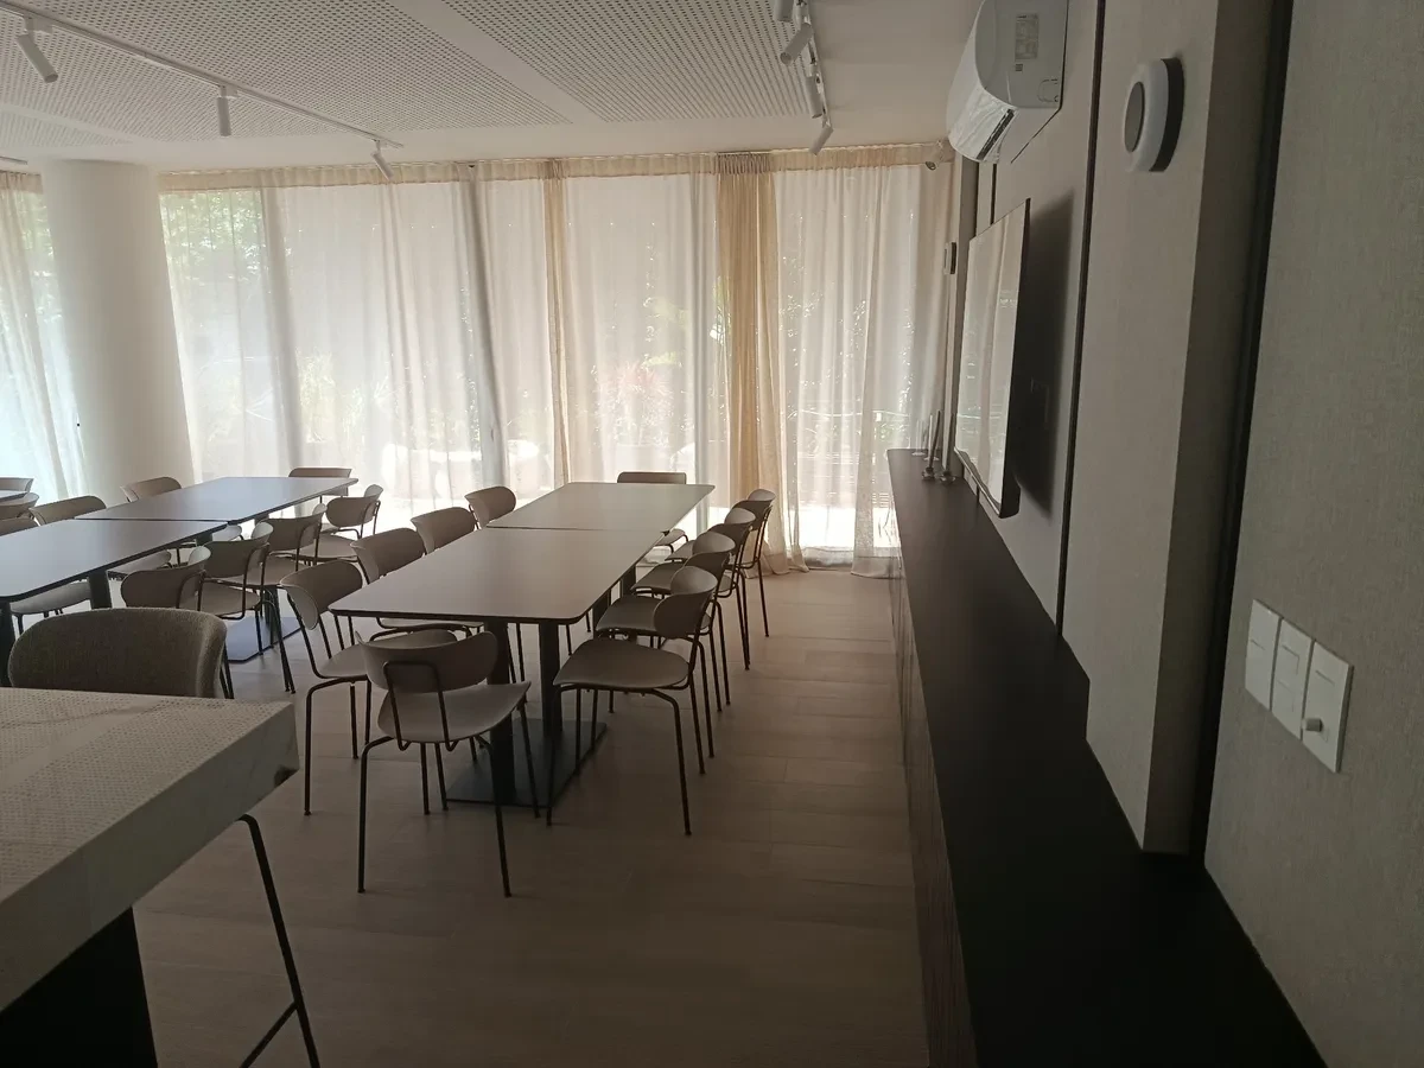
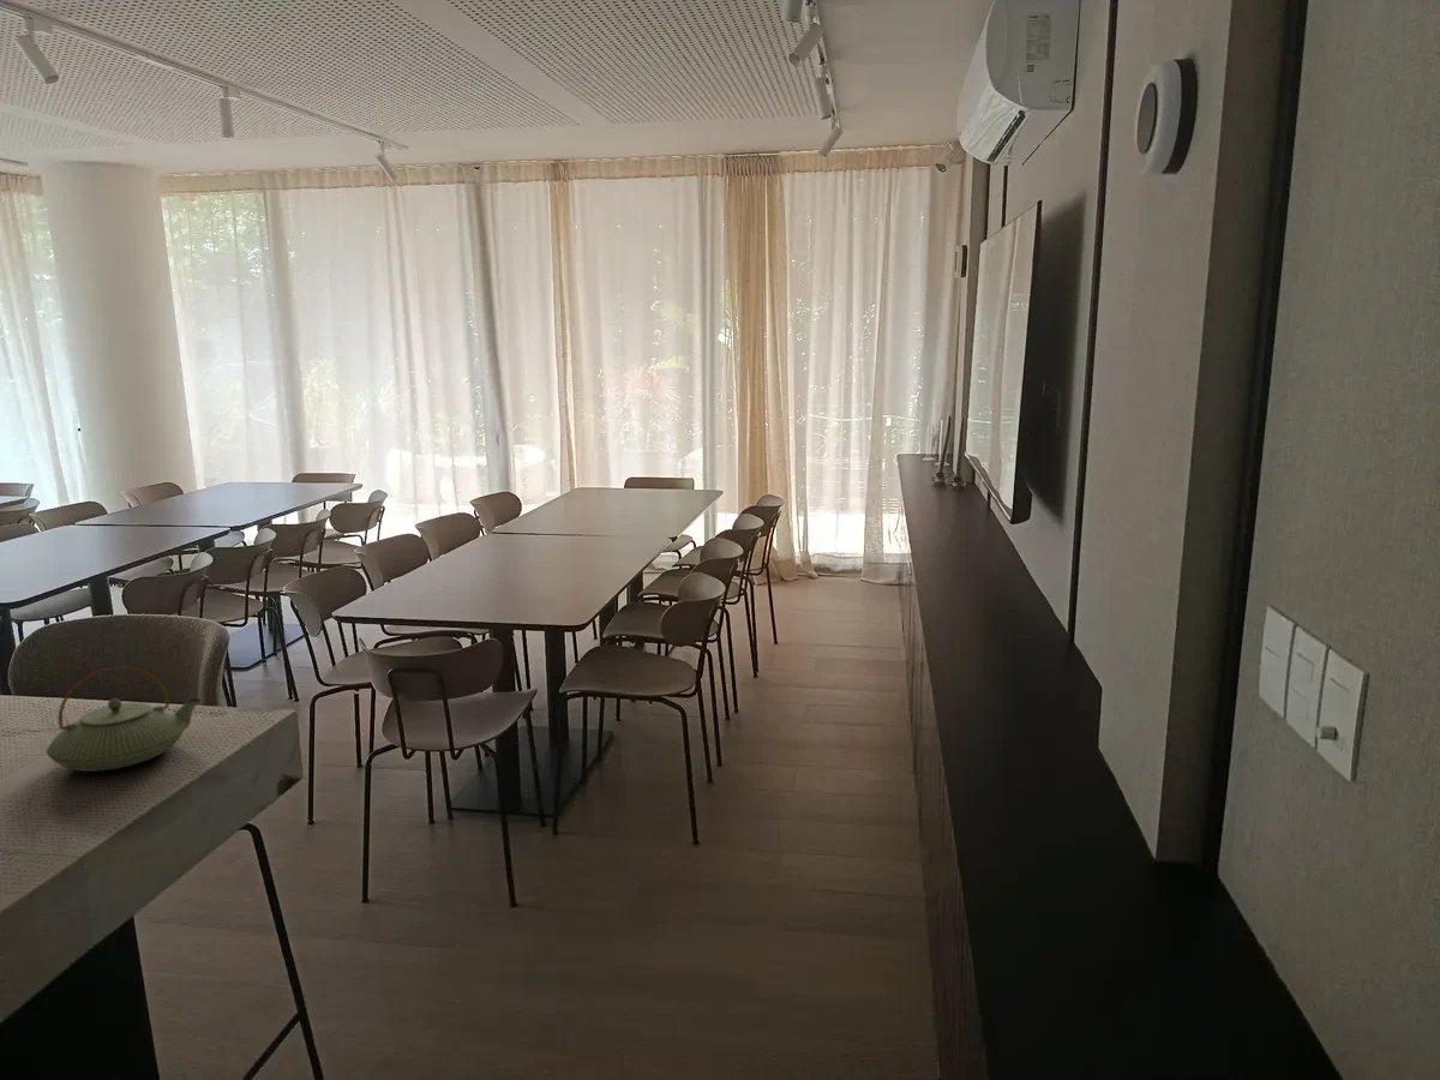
+ teapot (125, 710)
